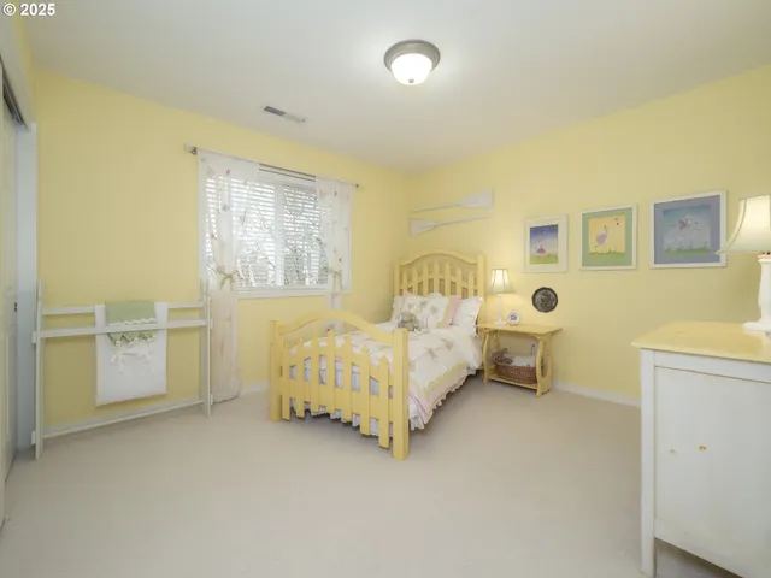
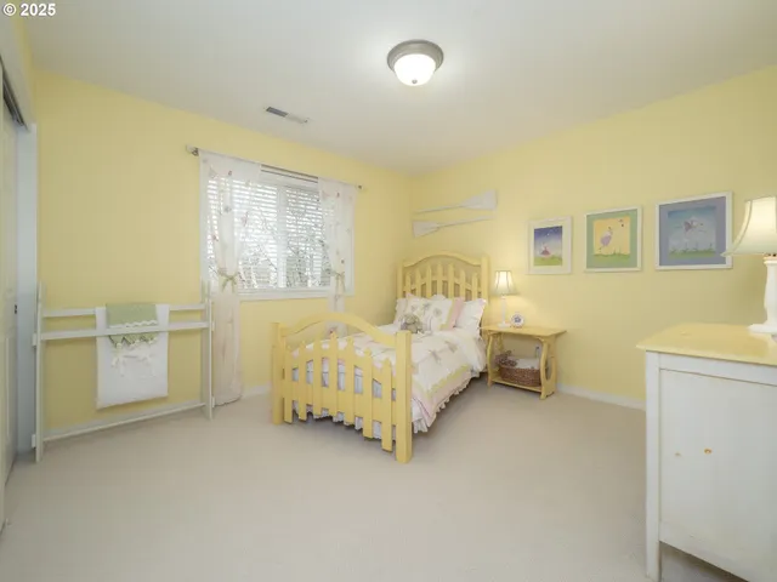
- decorative plate (545, 300)
